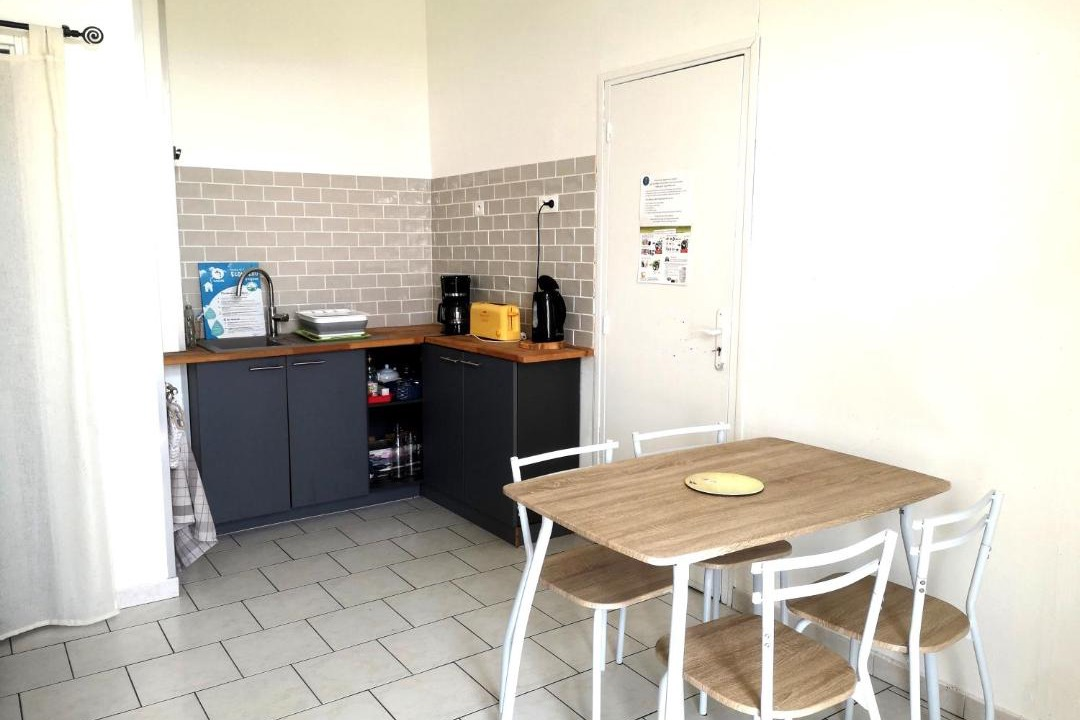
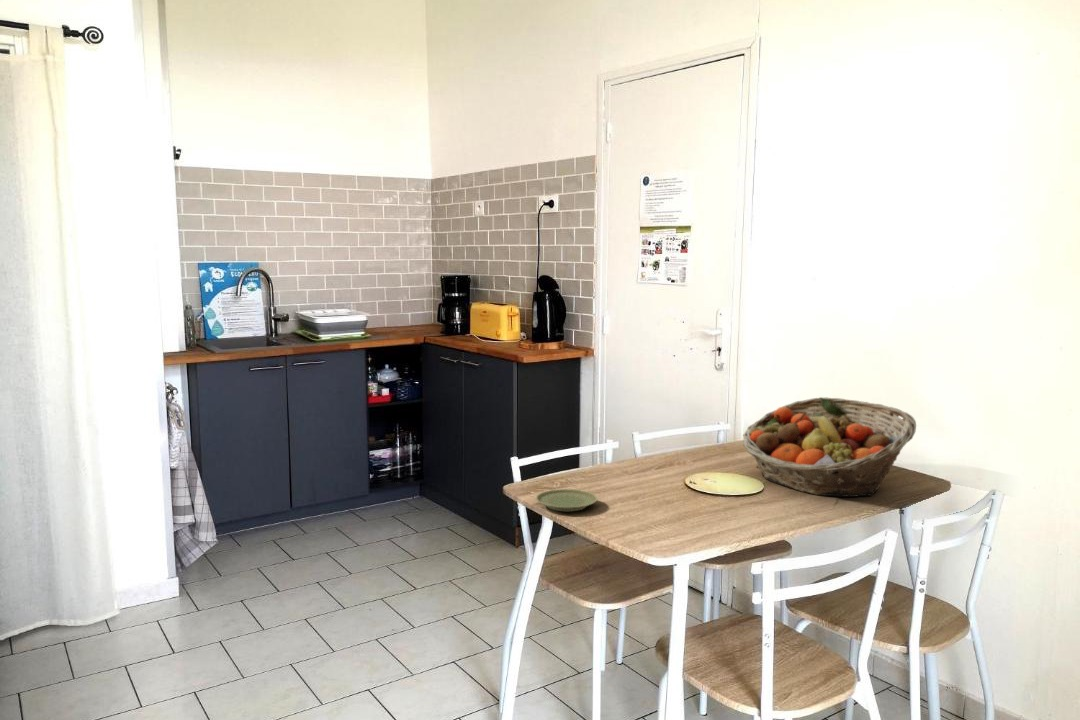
+ fruit basket (825, 444)
+ plate (566, 501)
